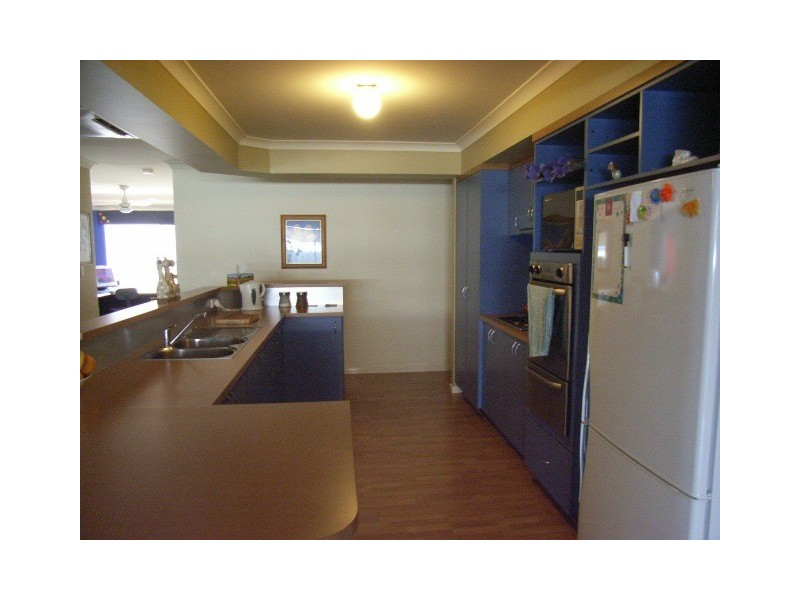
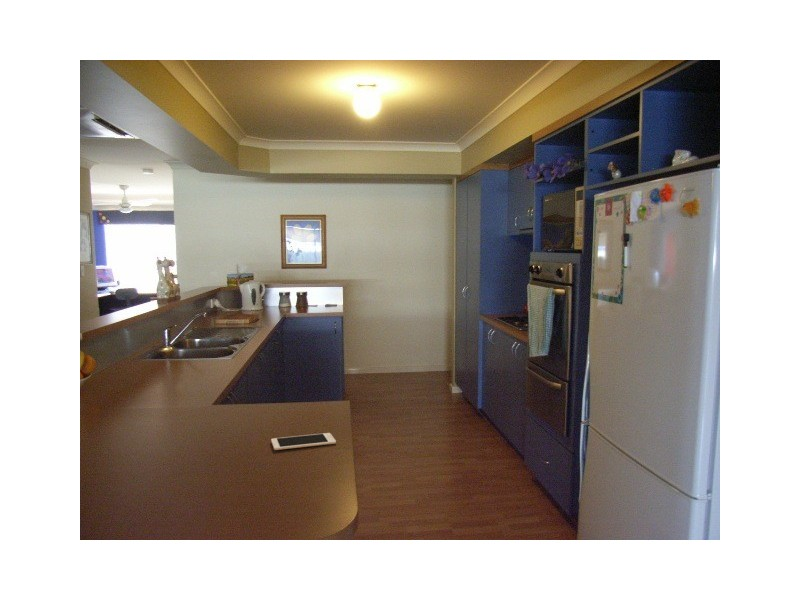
+ cell phone (303, 441)
